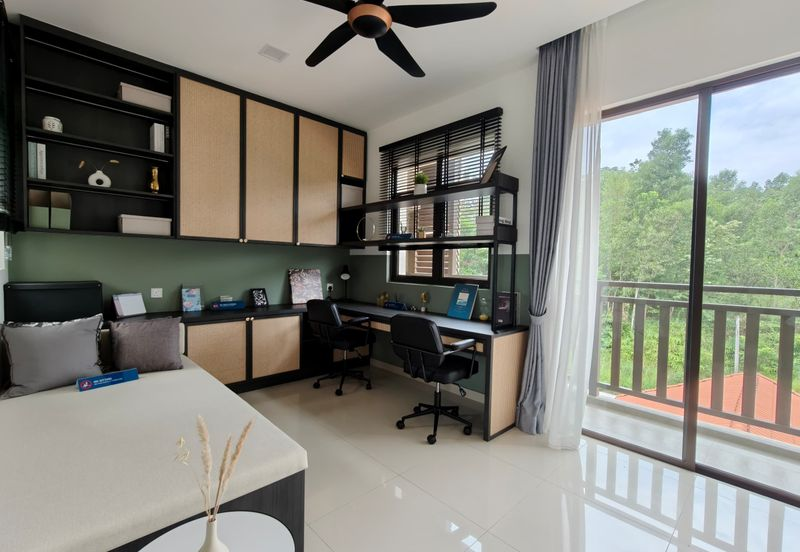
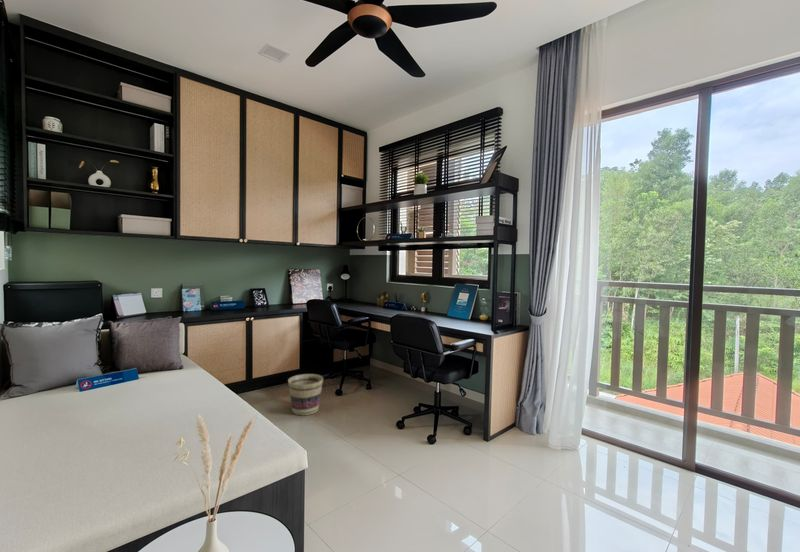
+ basket (305, 394)
